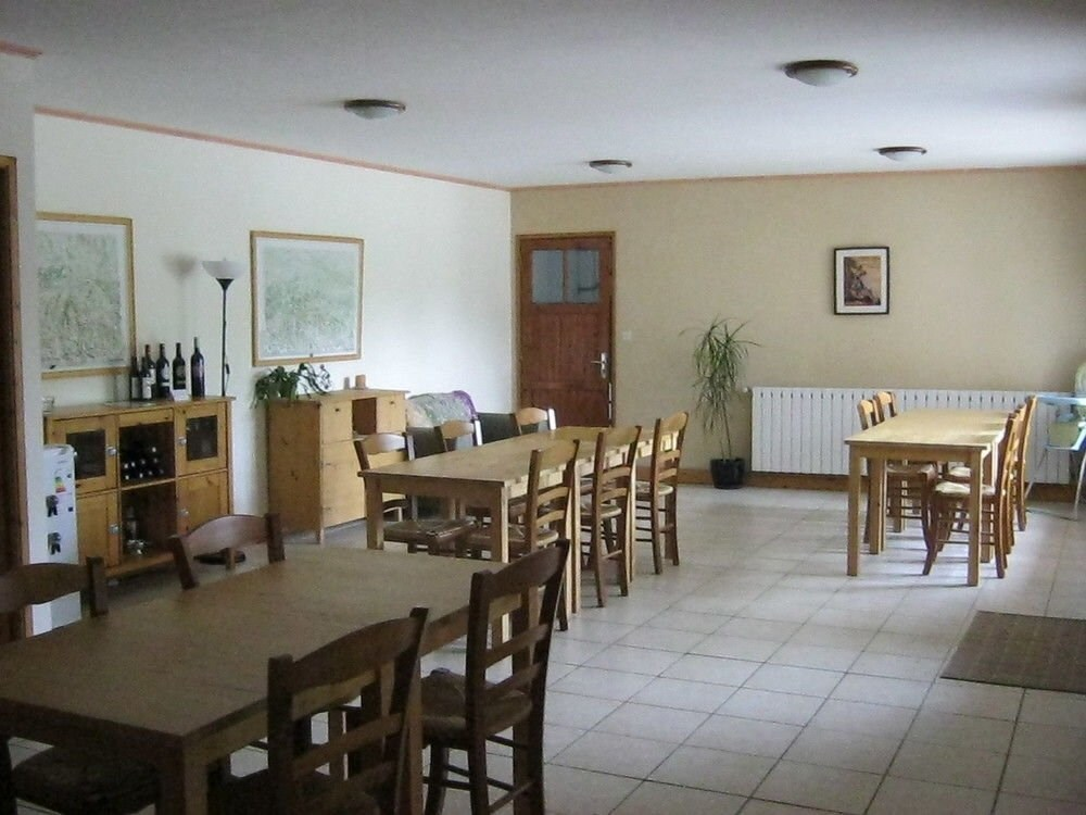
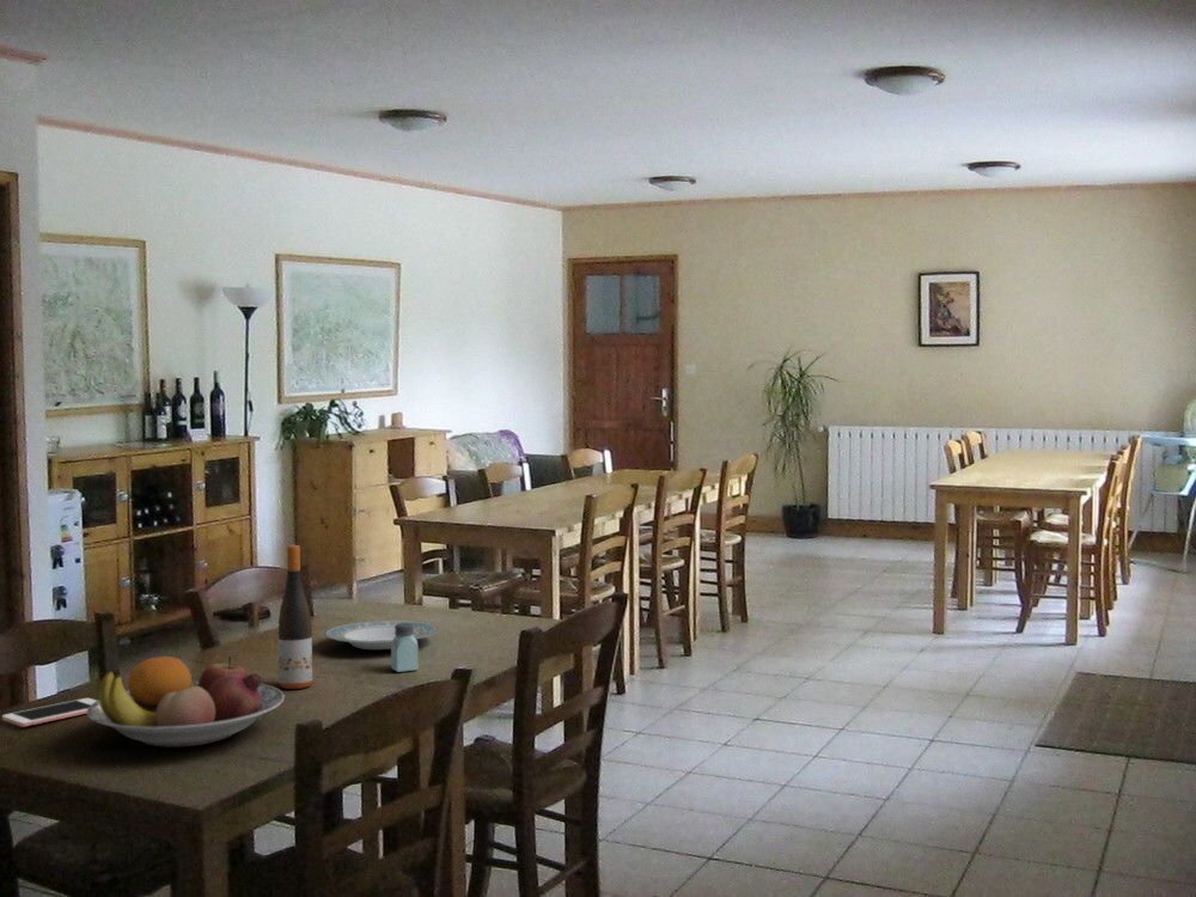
+ cell phone (56, 712)
+ plate (382, 637)
+ wine bottle (294, 615)
+ saltshaker (404, 646)
+ fruit bowl (187, 694)
